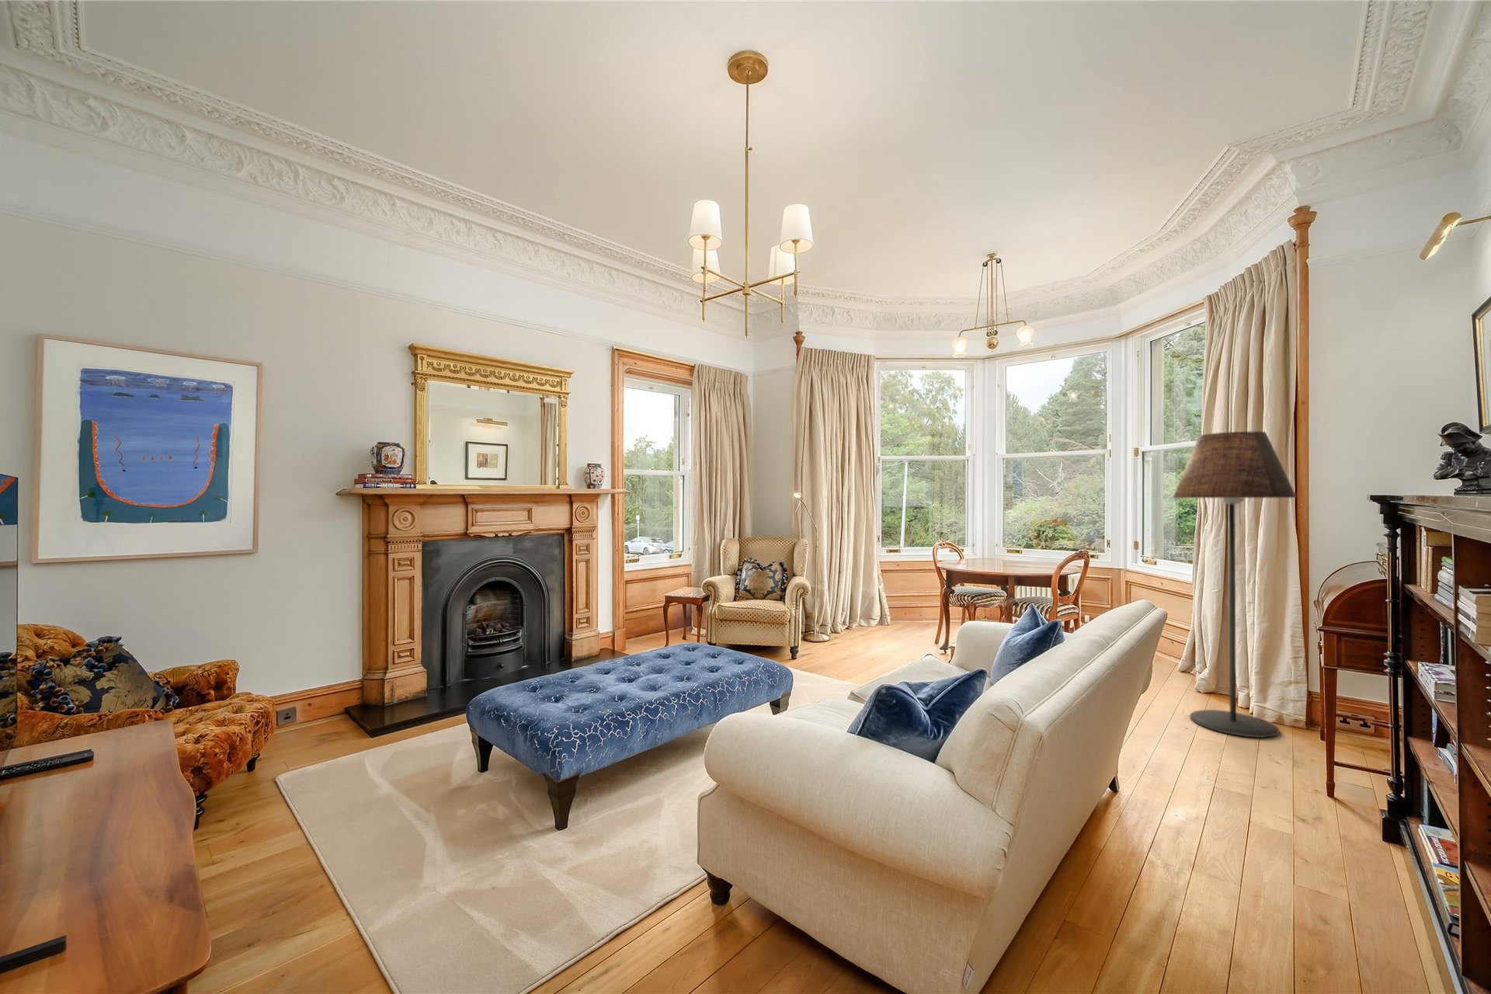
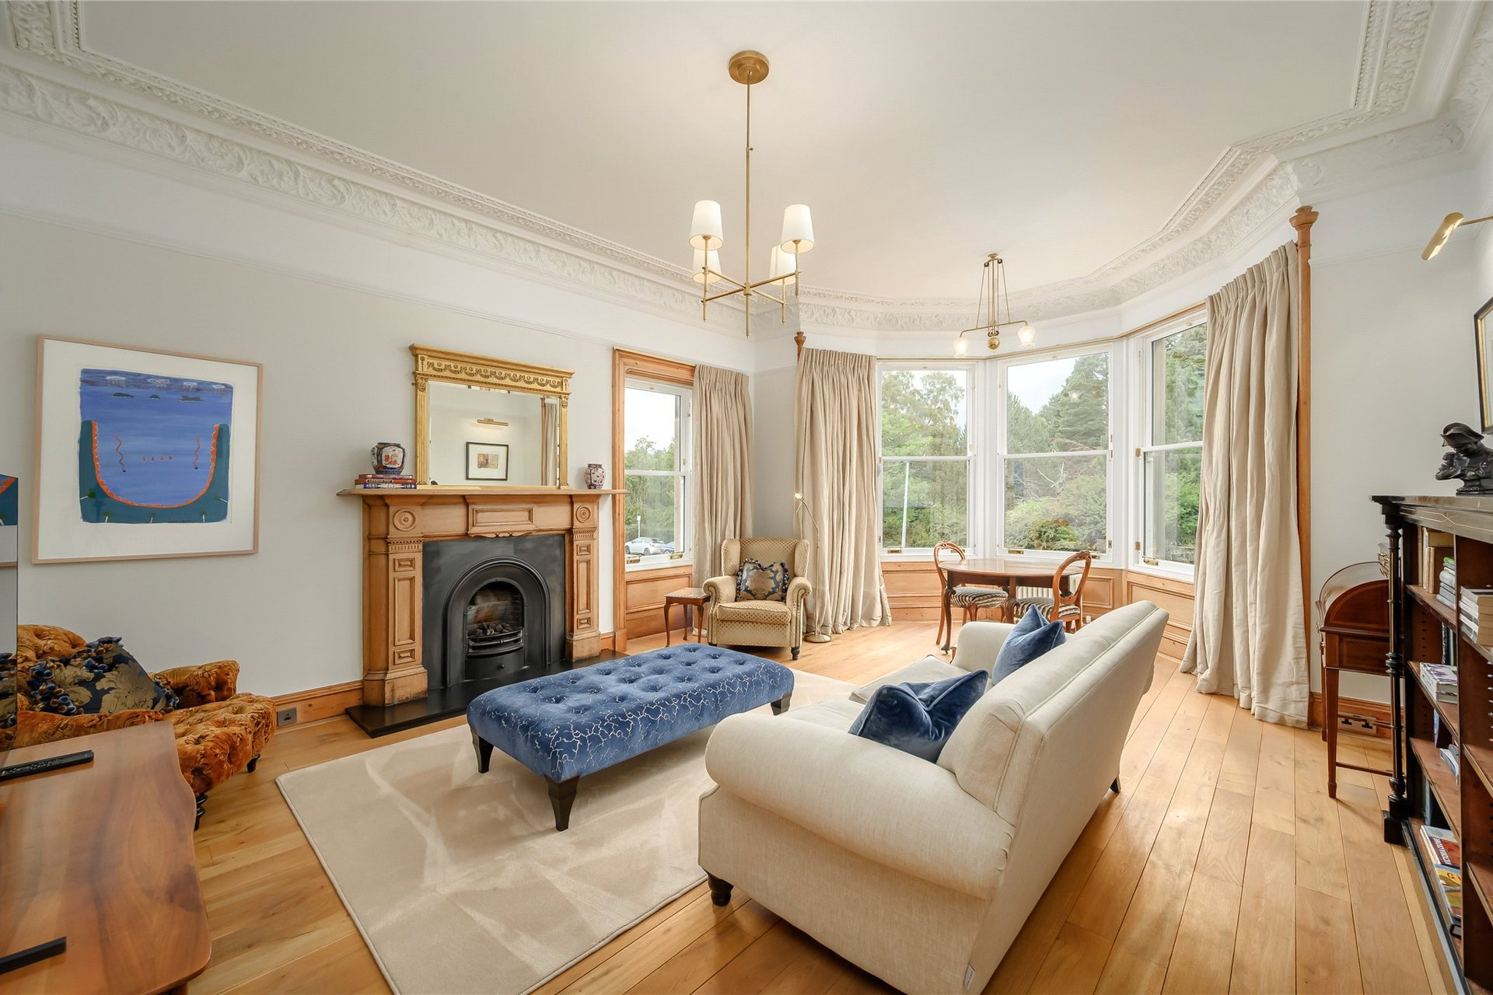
- floor lamp (1231, 579)
